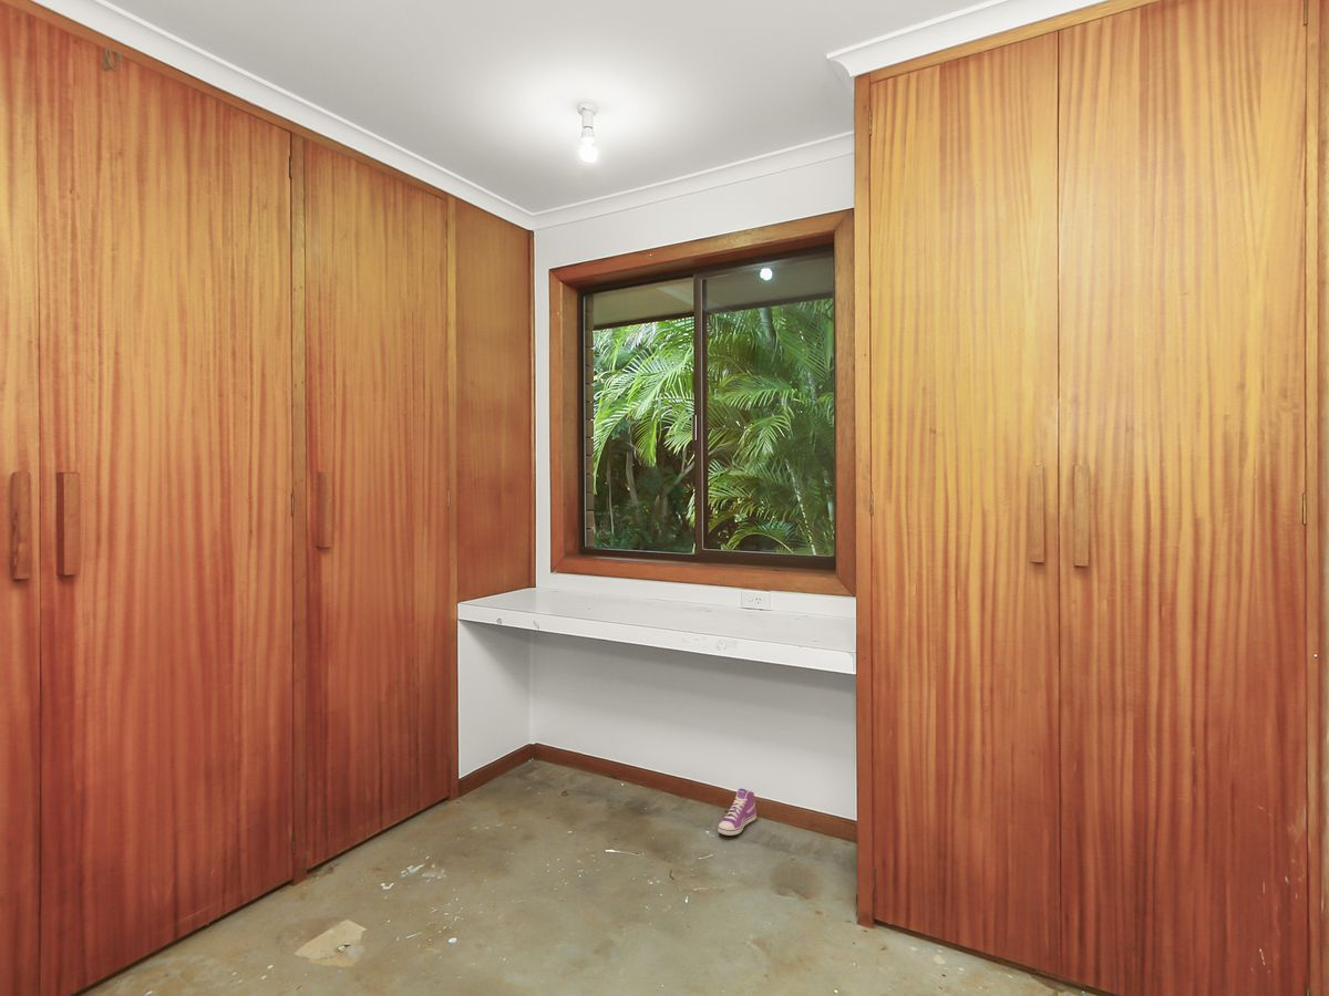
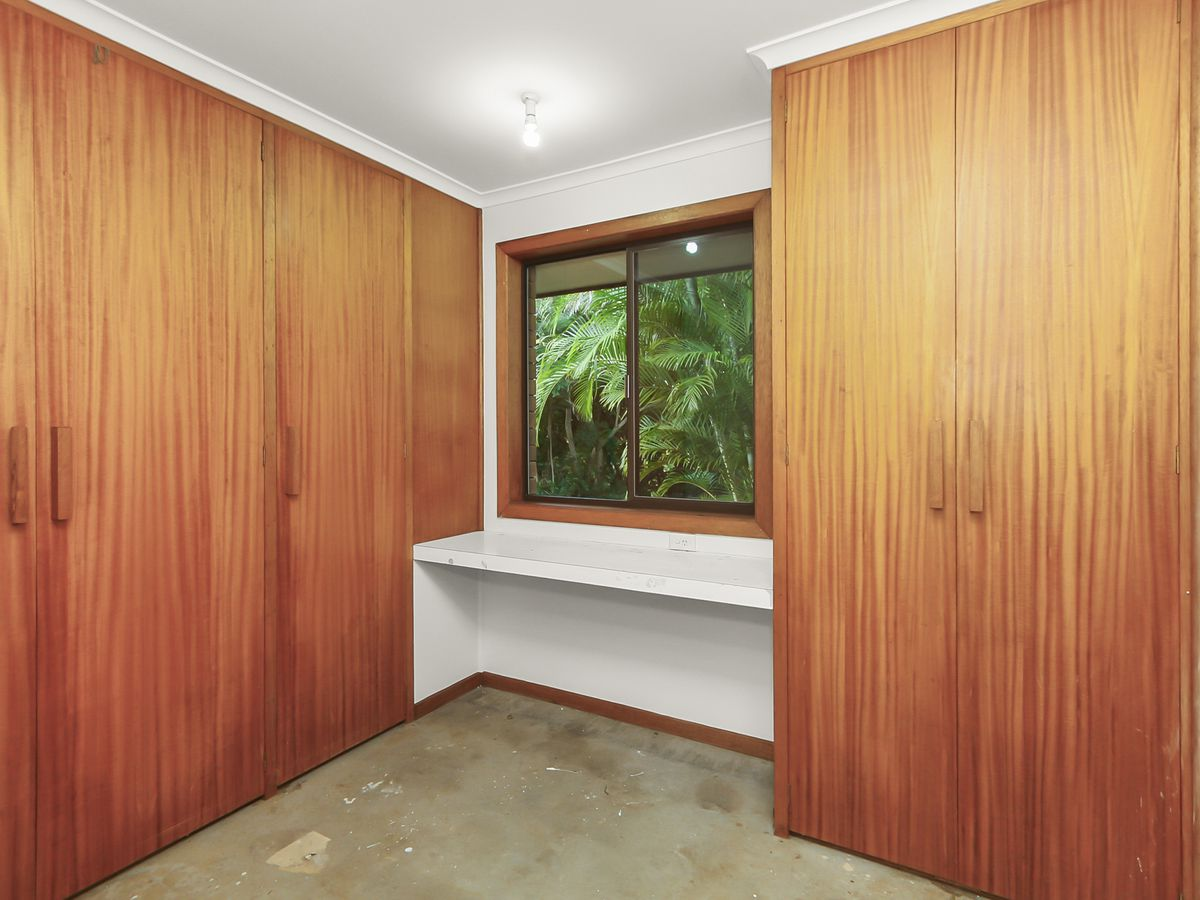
- sneaker (735, 808)
